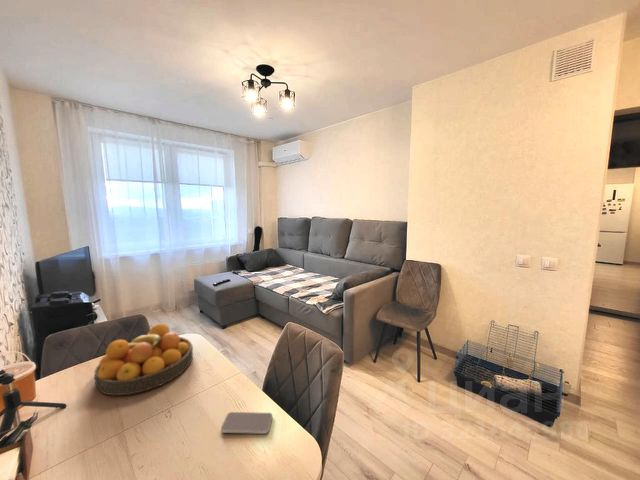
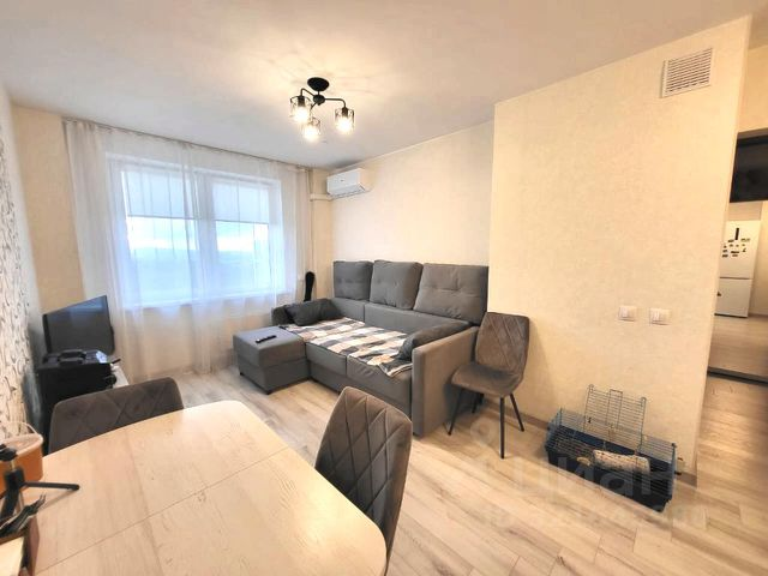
- fruit bowl (146, 350)
- smartphone (247, 422)
